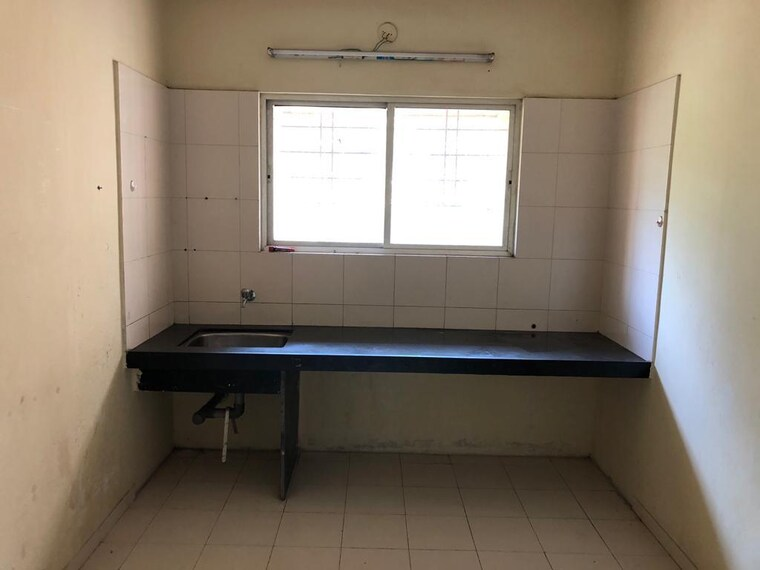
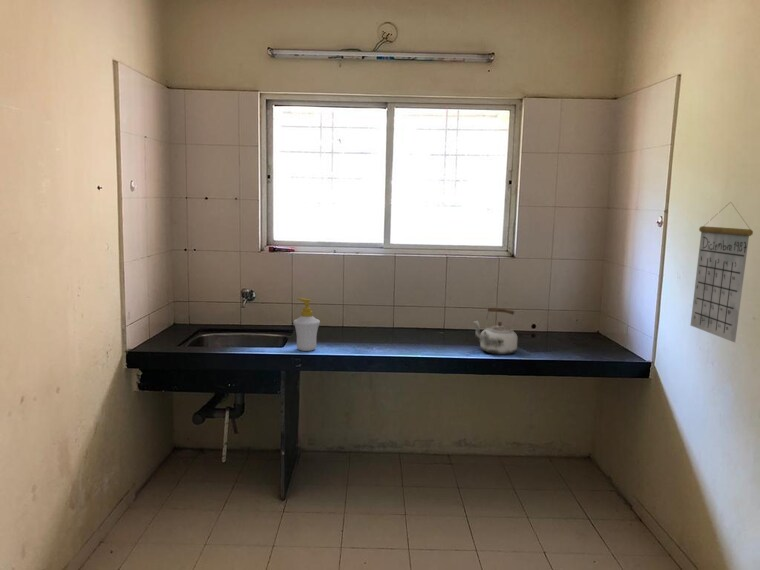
+ kettle (494, 329)
+ soap bottle (306, 324)
+ calendar (719, 268)
